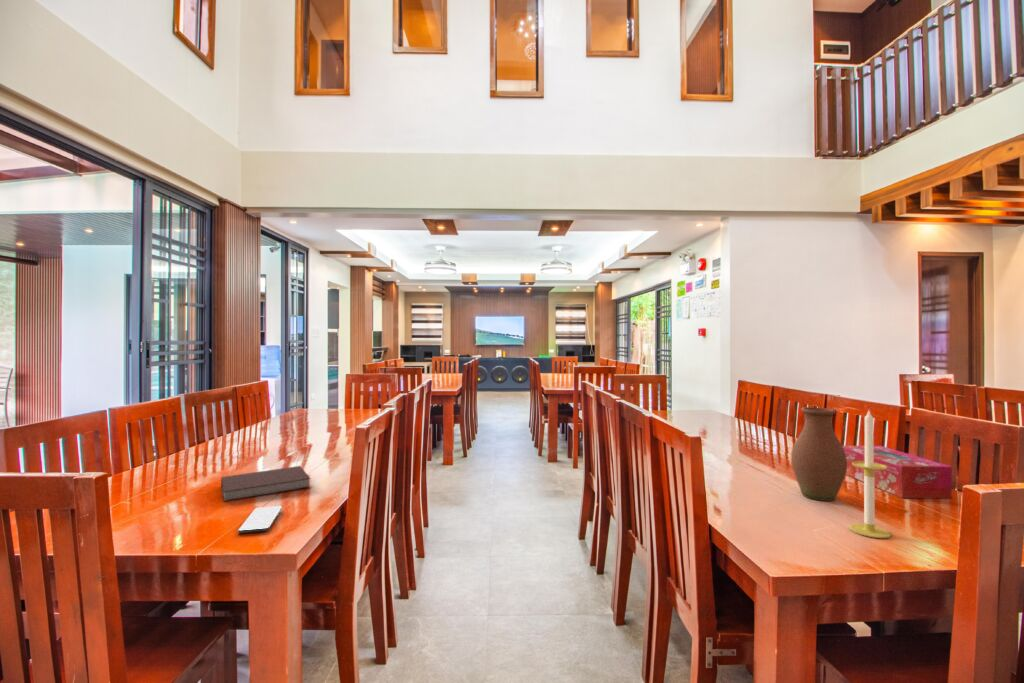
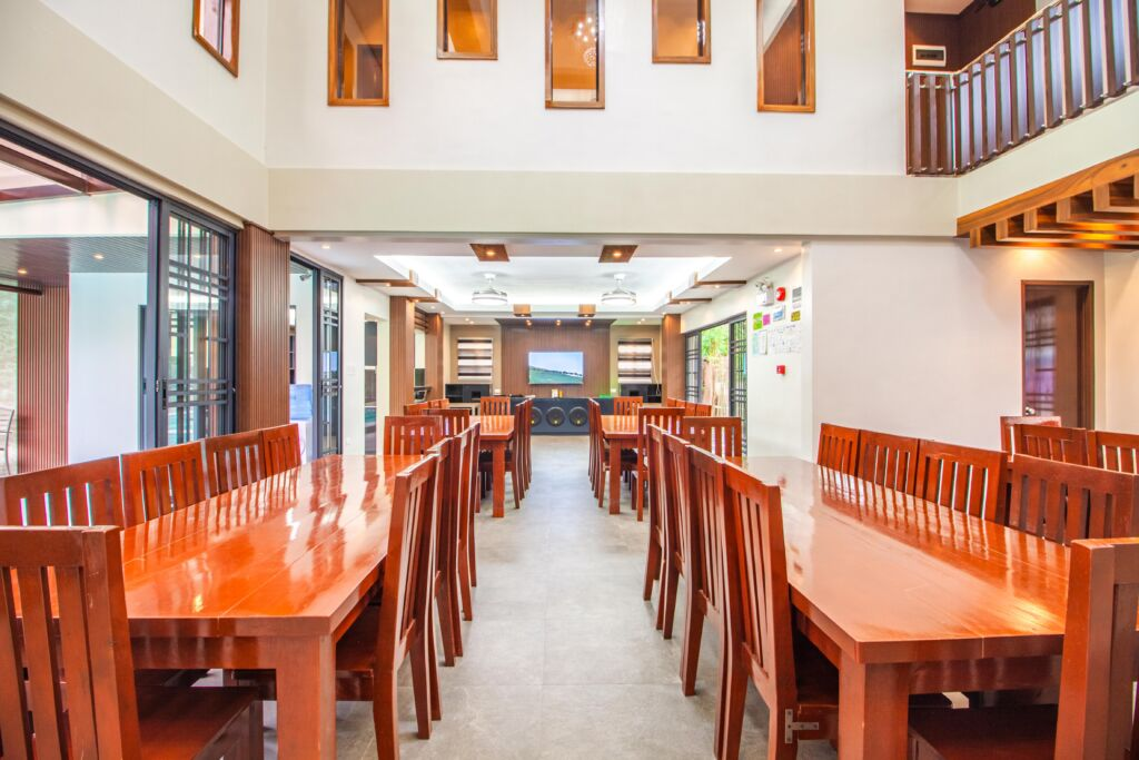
- candle (869, 470)
- vase (818, 452)
- notebook (265, 482)
- tissue box (890, 469)
- smartphone (261, 518)
